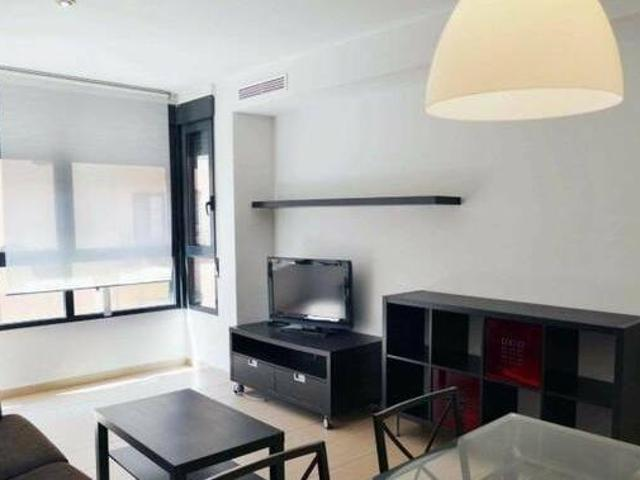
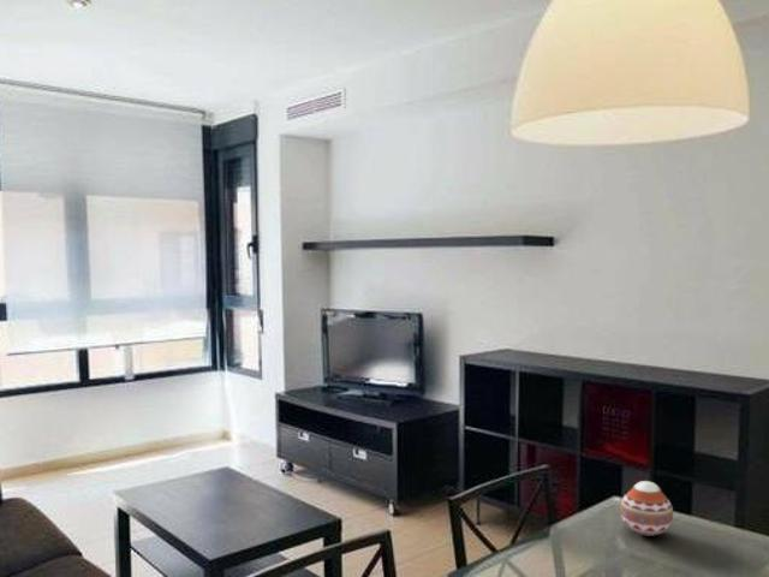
+ decorative ball (646, 507)
